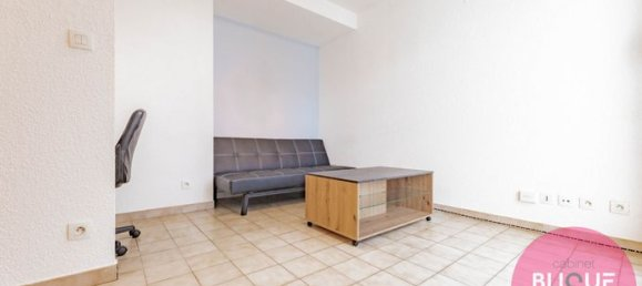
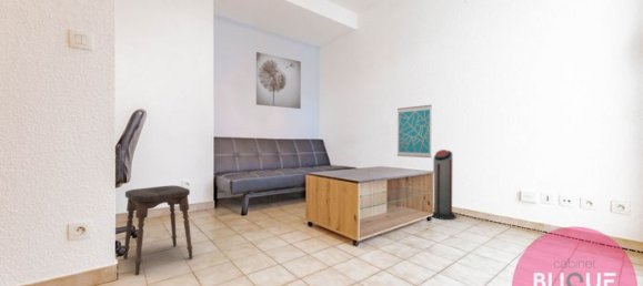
+ stool (171, 224)
+ wall art (279, 81)
+ wall art (413, 131)
+ air purifier (442, 183)
